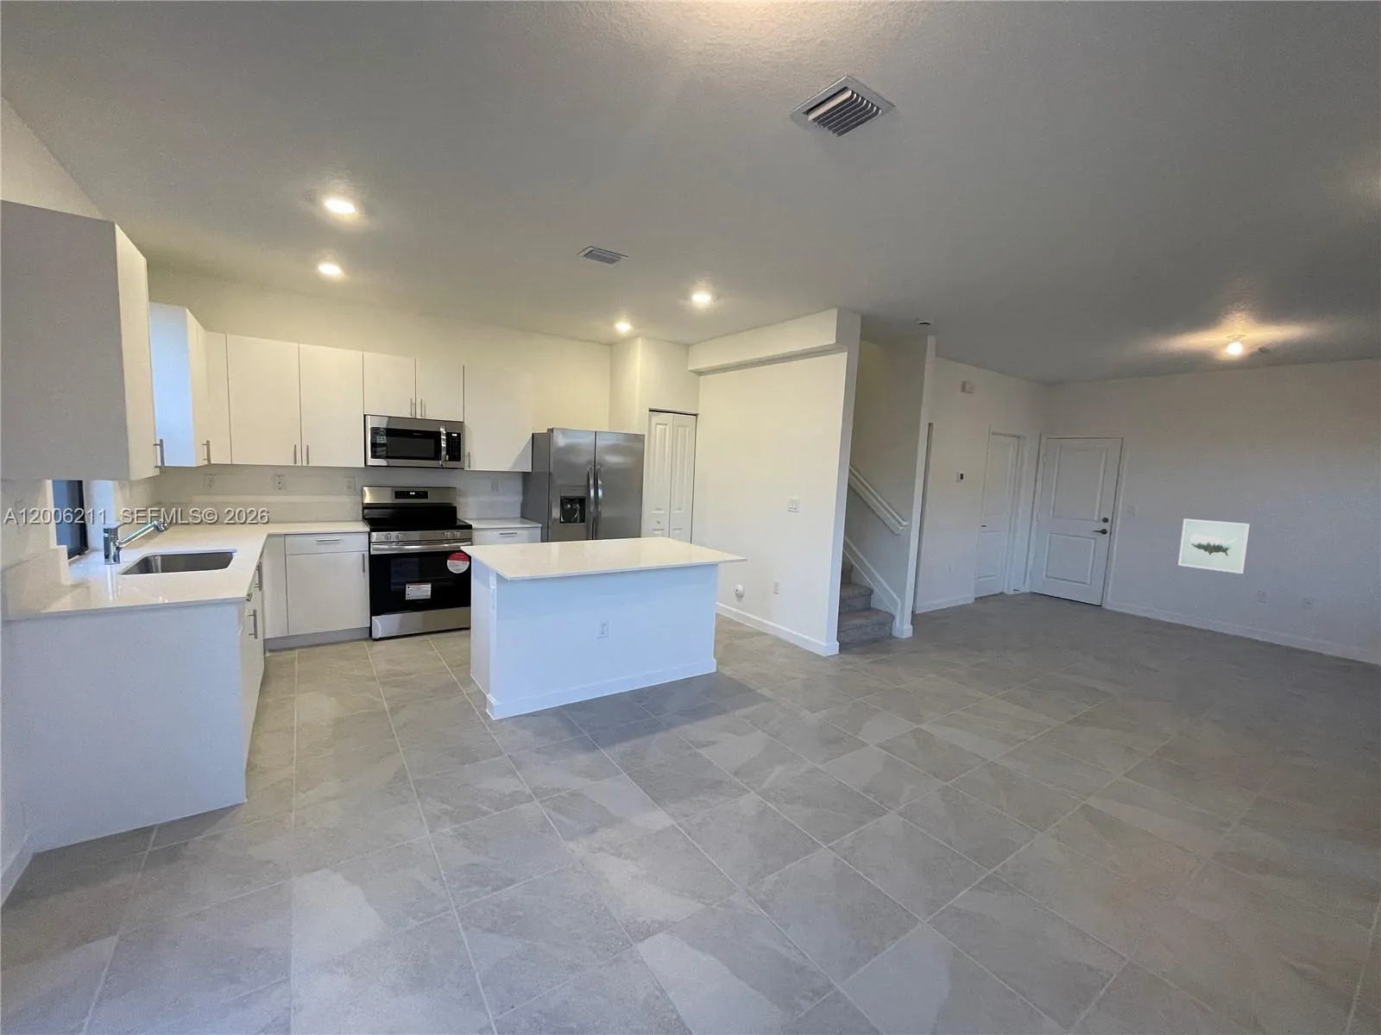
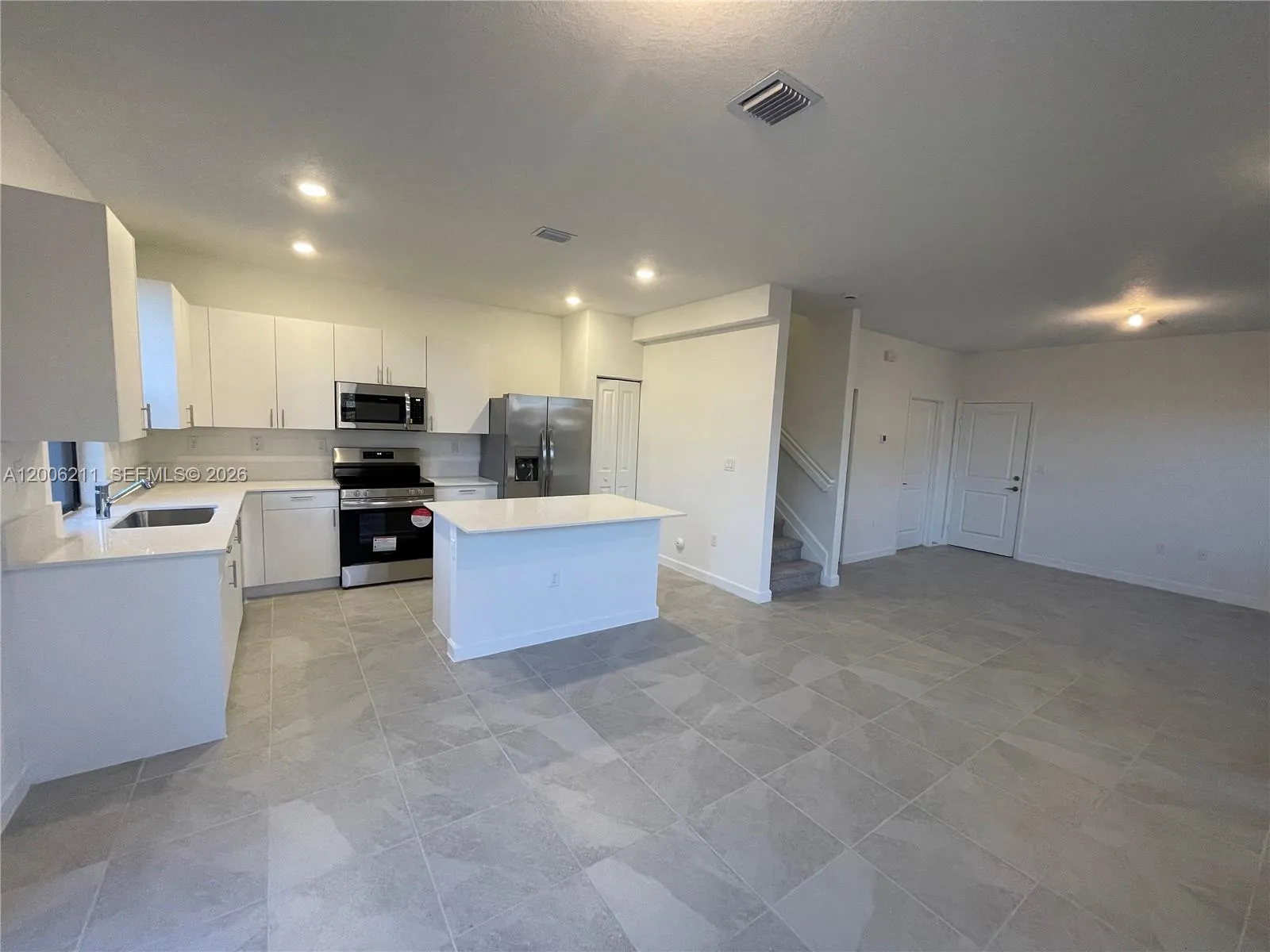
- wall art (1212, 545)
